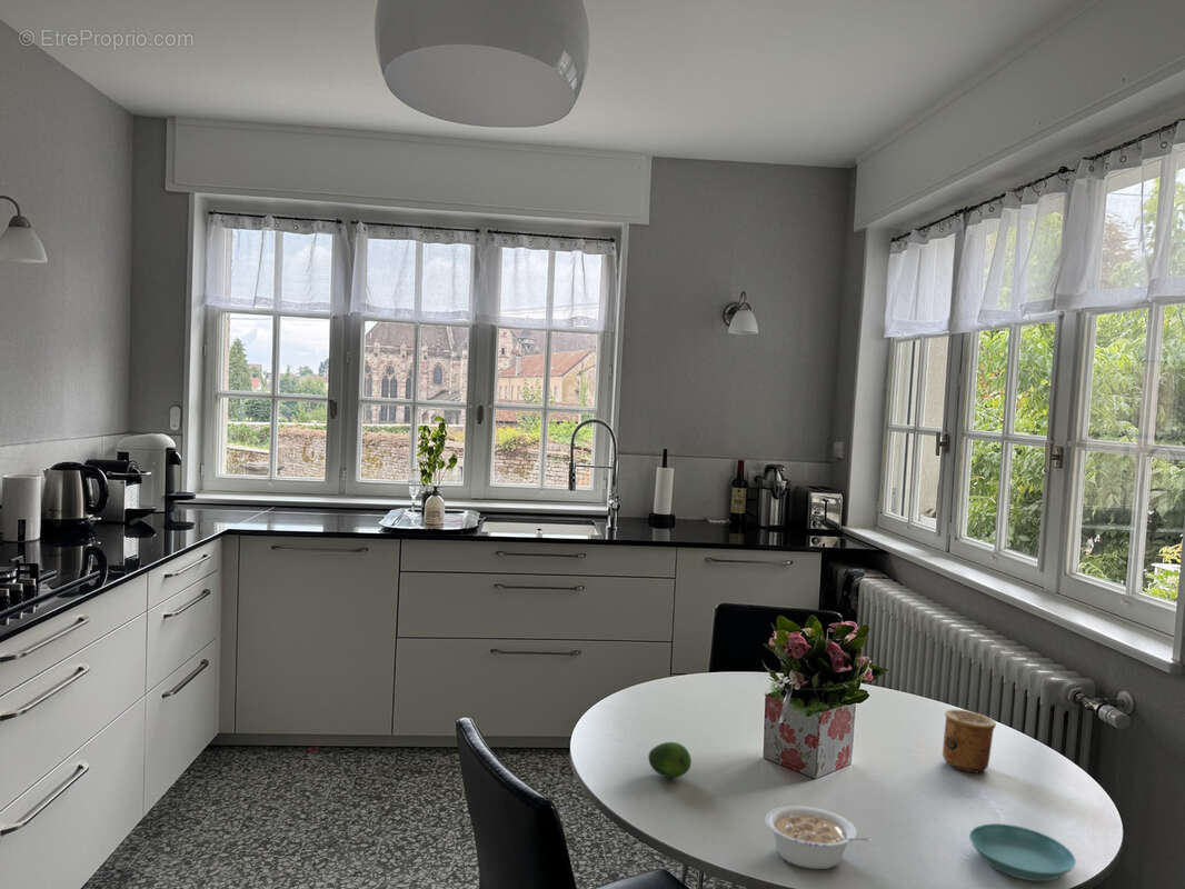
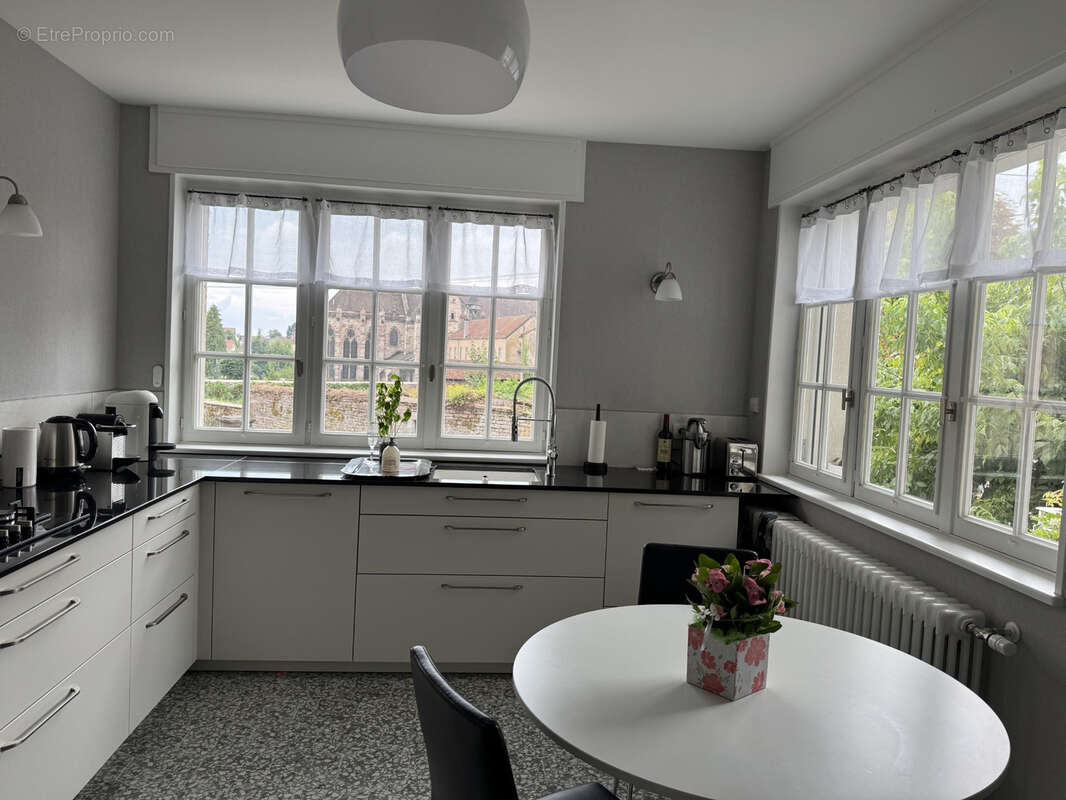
- legume (813, 837)
- saucer (1020, 855)
- fruit (669, 759)
- cup (968, 740)
